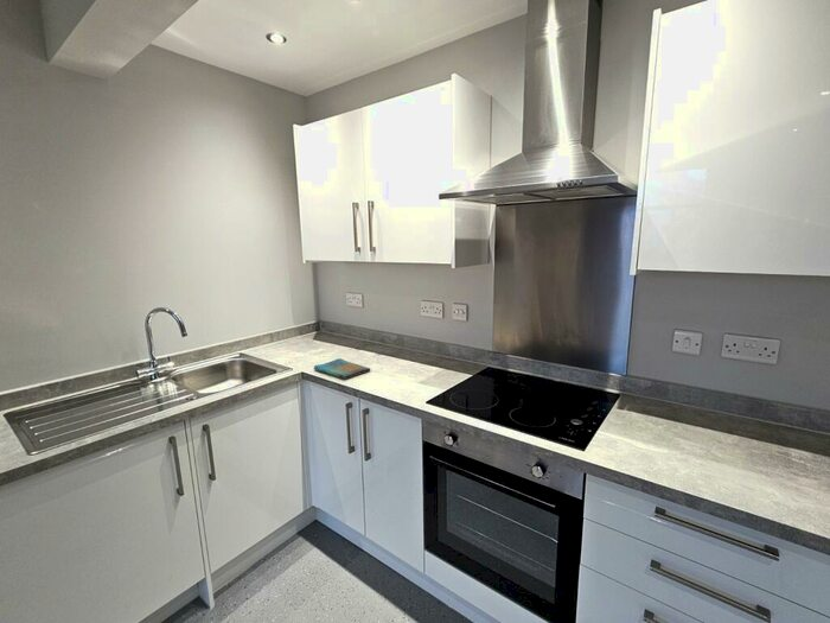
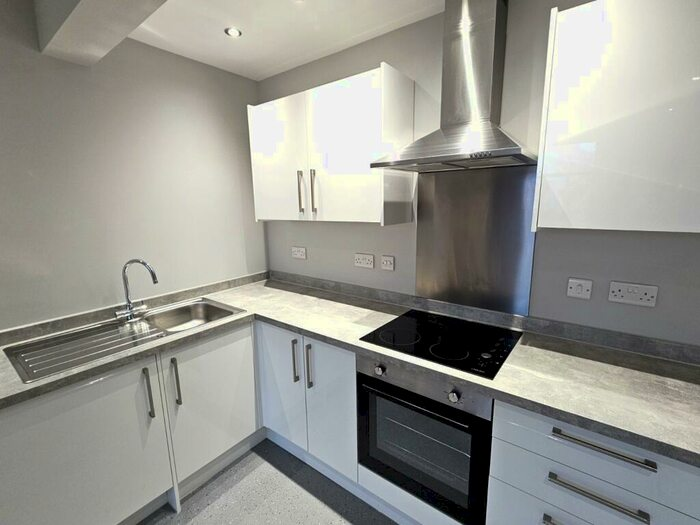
- dish towel (341, 368)
